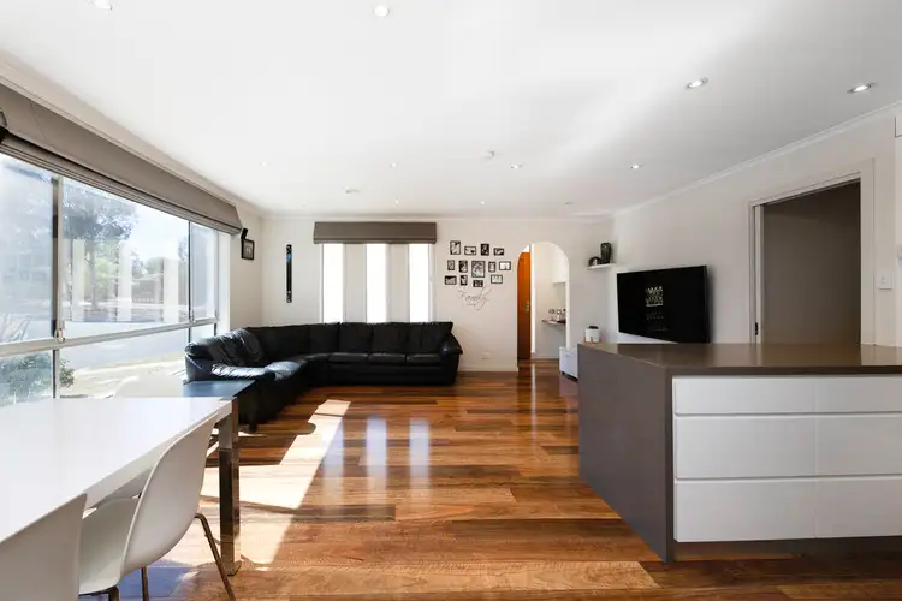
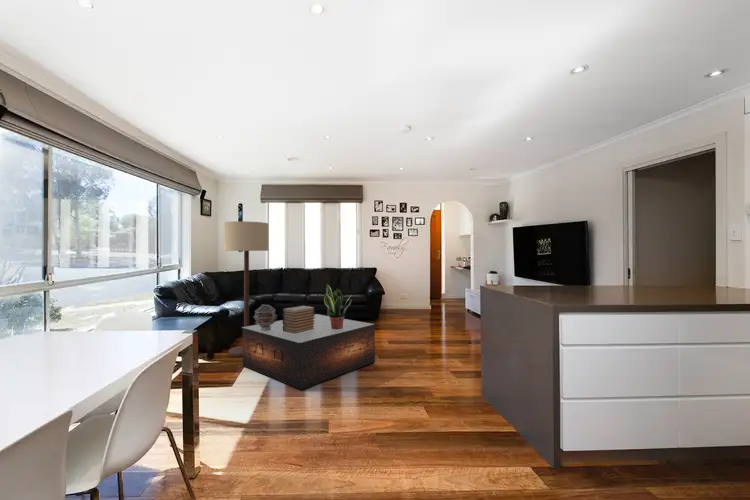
+ floor lamp (246, 287)
+ coffee table (309, 345)
+ potted plant (336, 306)
+ book stack (298, 318)
+ decorative sphere (265, 317)
